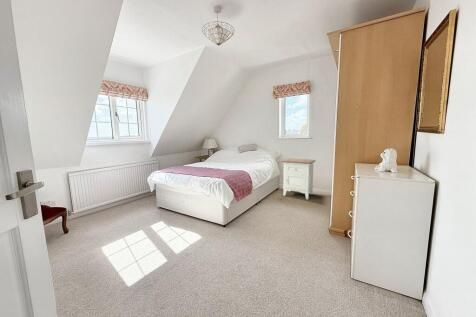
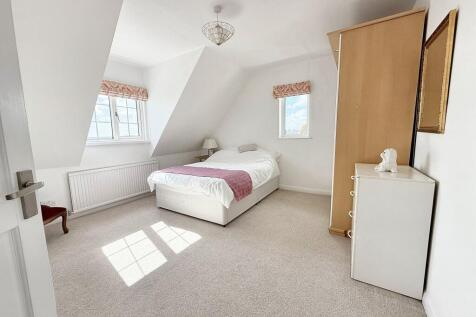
- nightstand (298, 177)
